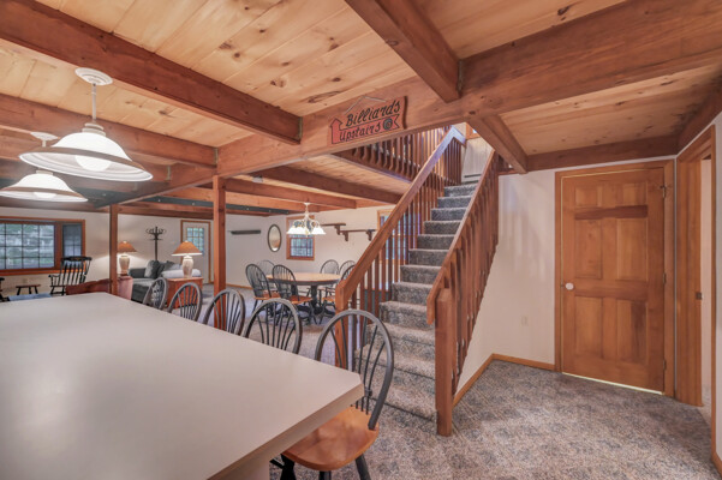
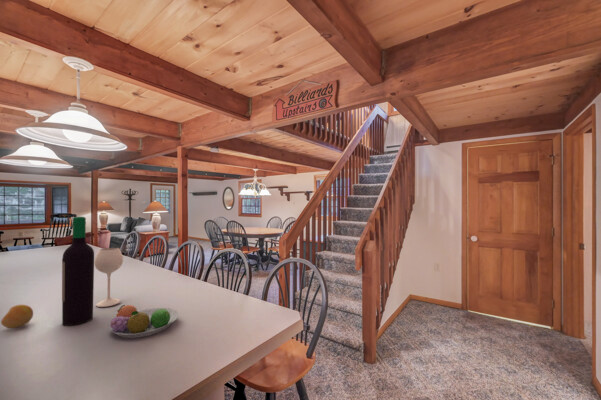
+ fruit bowl (146, 314)
+ wine bottle (95, 263)
+ fruit (17, 315)
